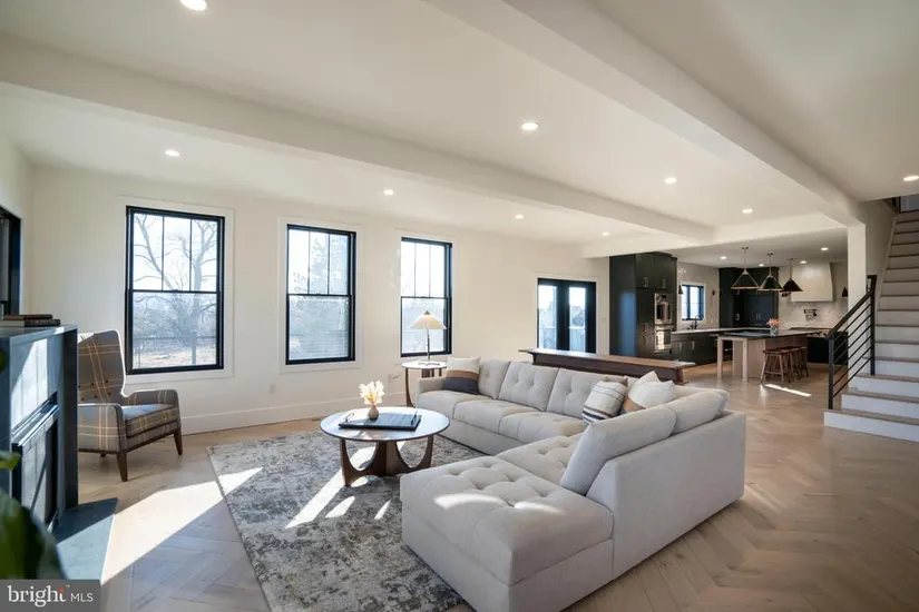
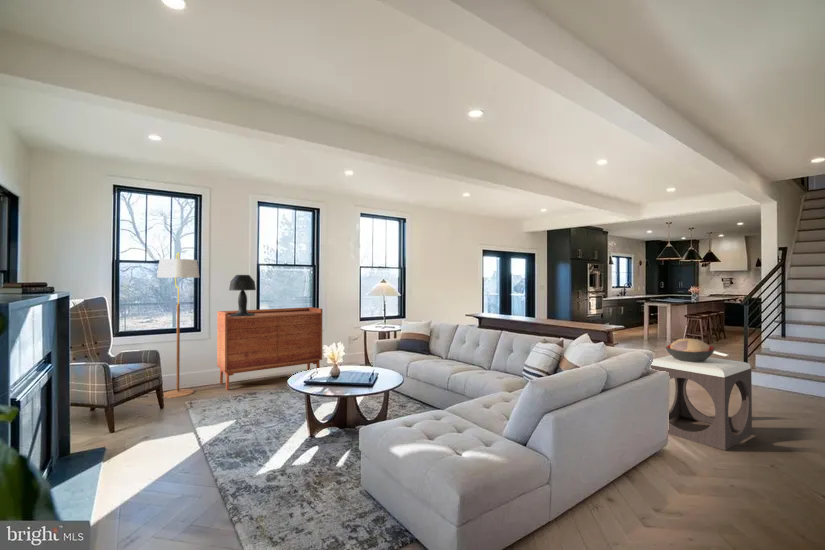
+ table lamp (242, 295)
+ decorative bowl (690, 349)
+ footstool (705, 389)
+ sideboard (271, 344)
+ floor lamp (177, 322)
